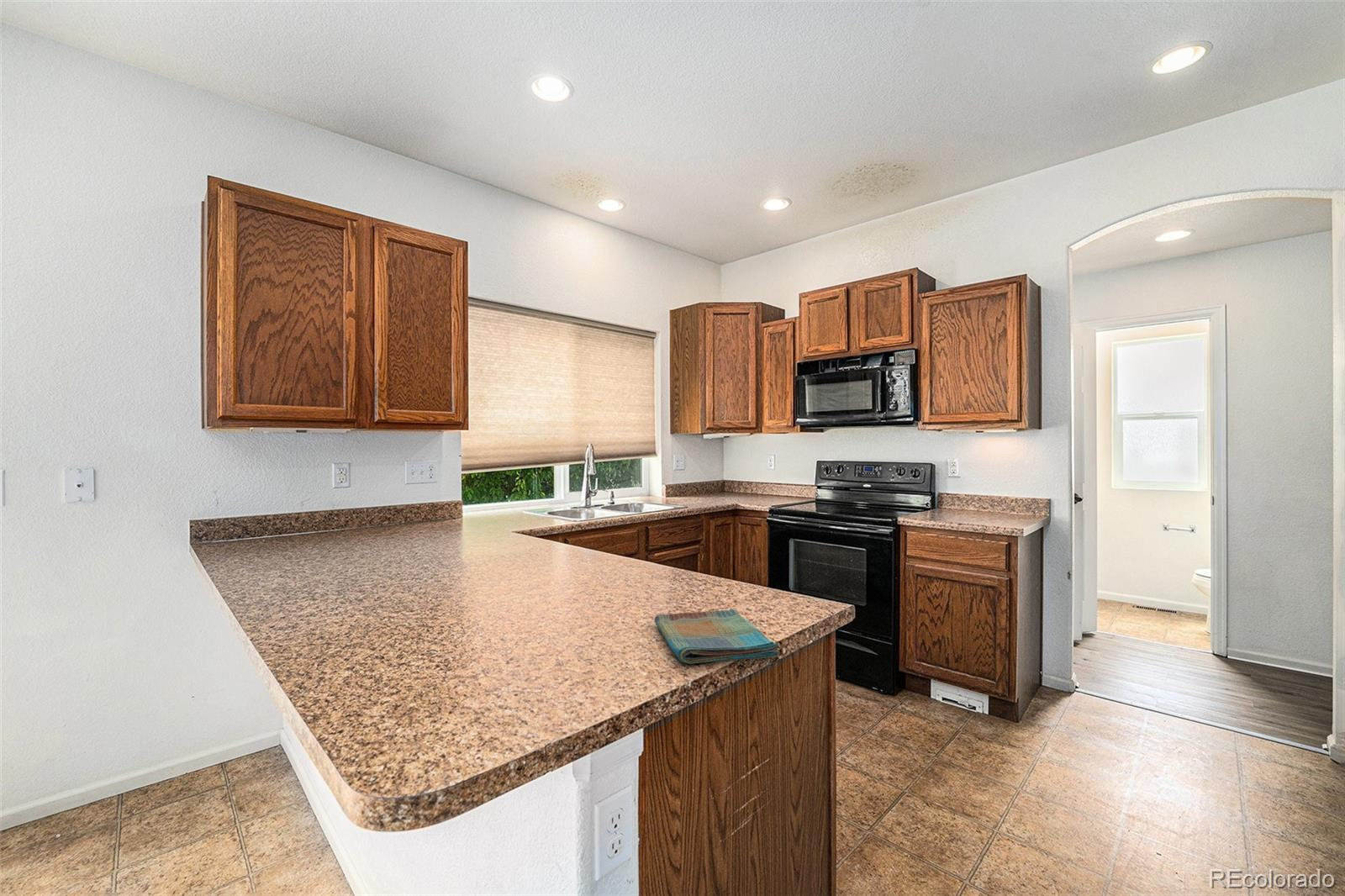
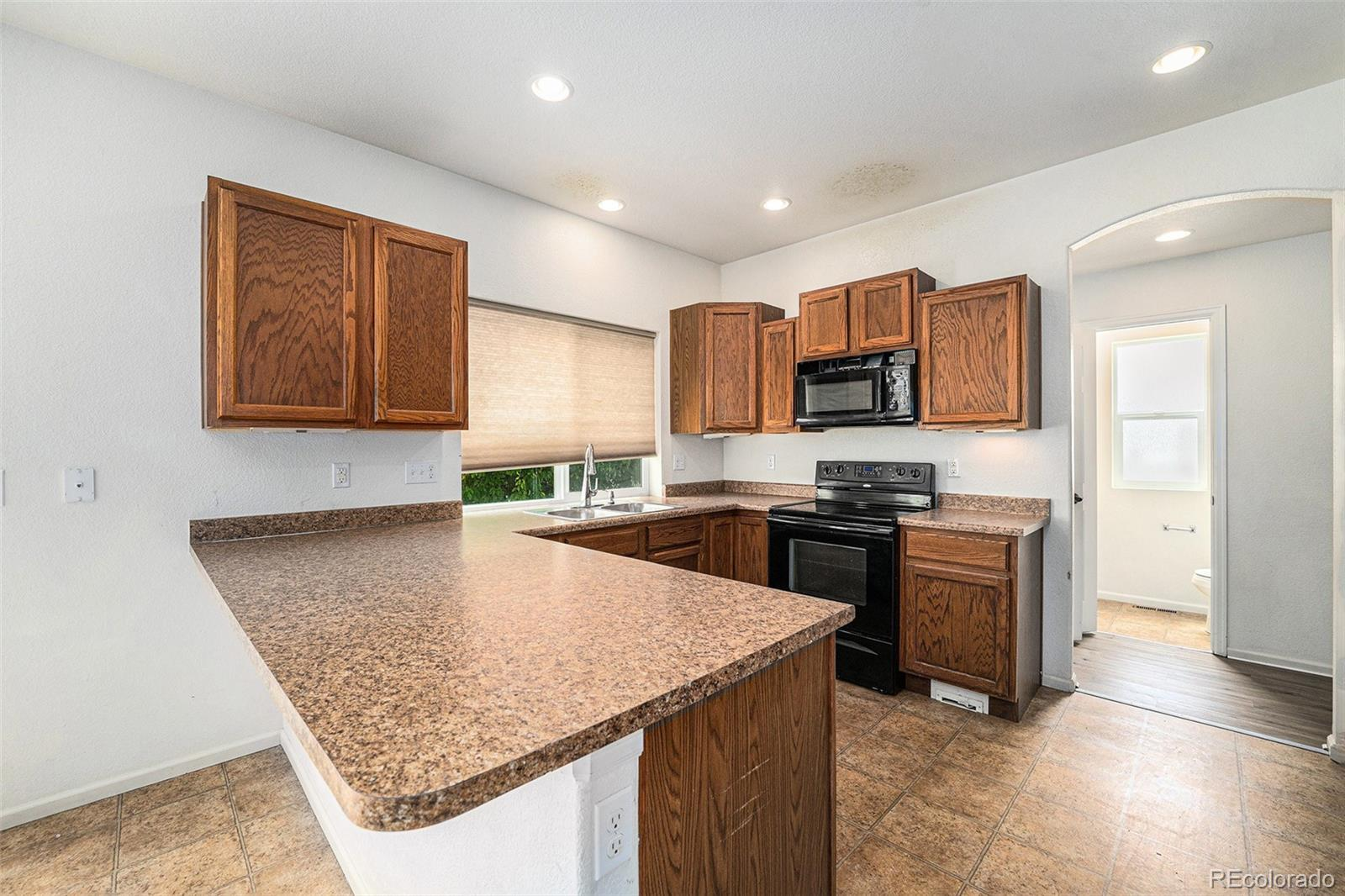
- dish towel (710, 631)
